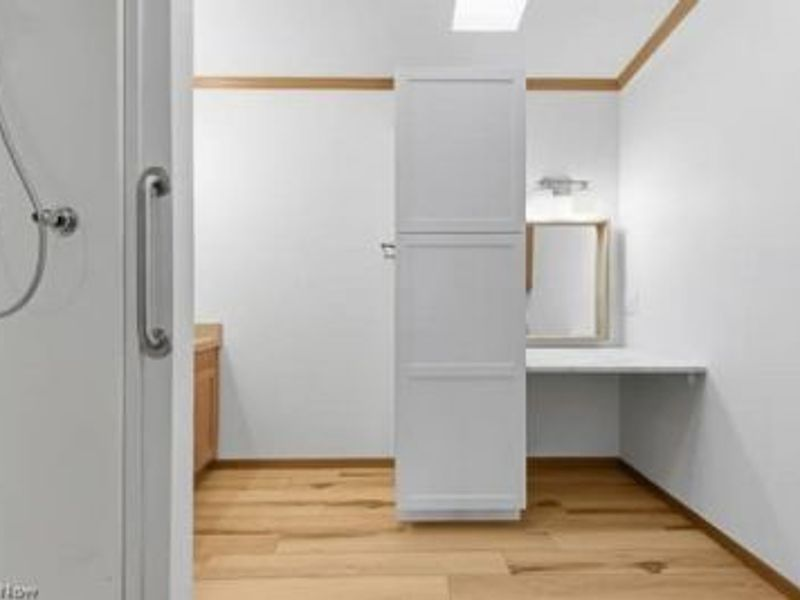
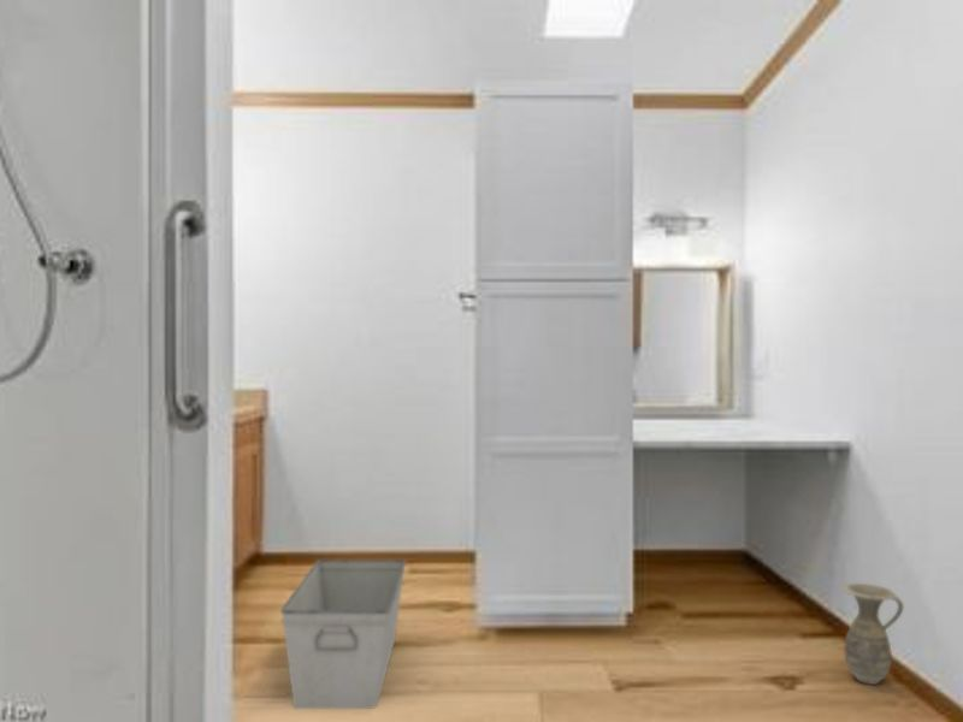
+ ceramic jug (868, 633)
+ storage bin (349, 626)
